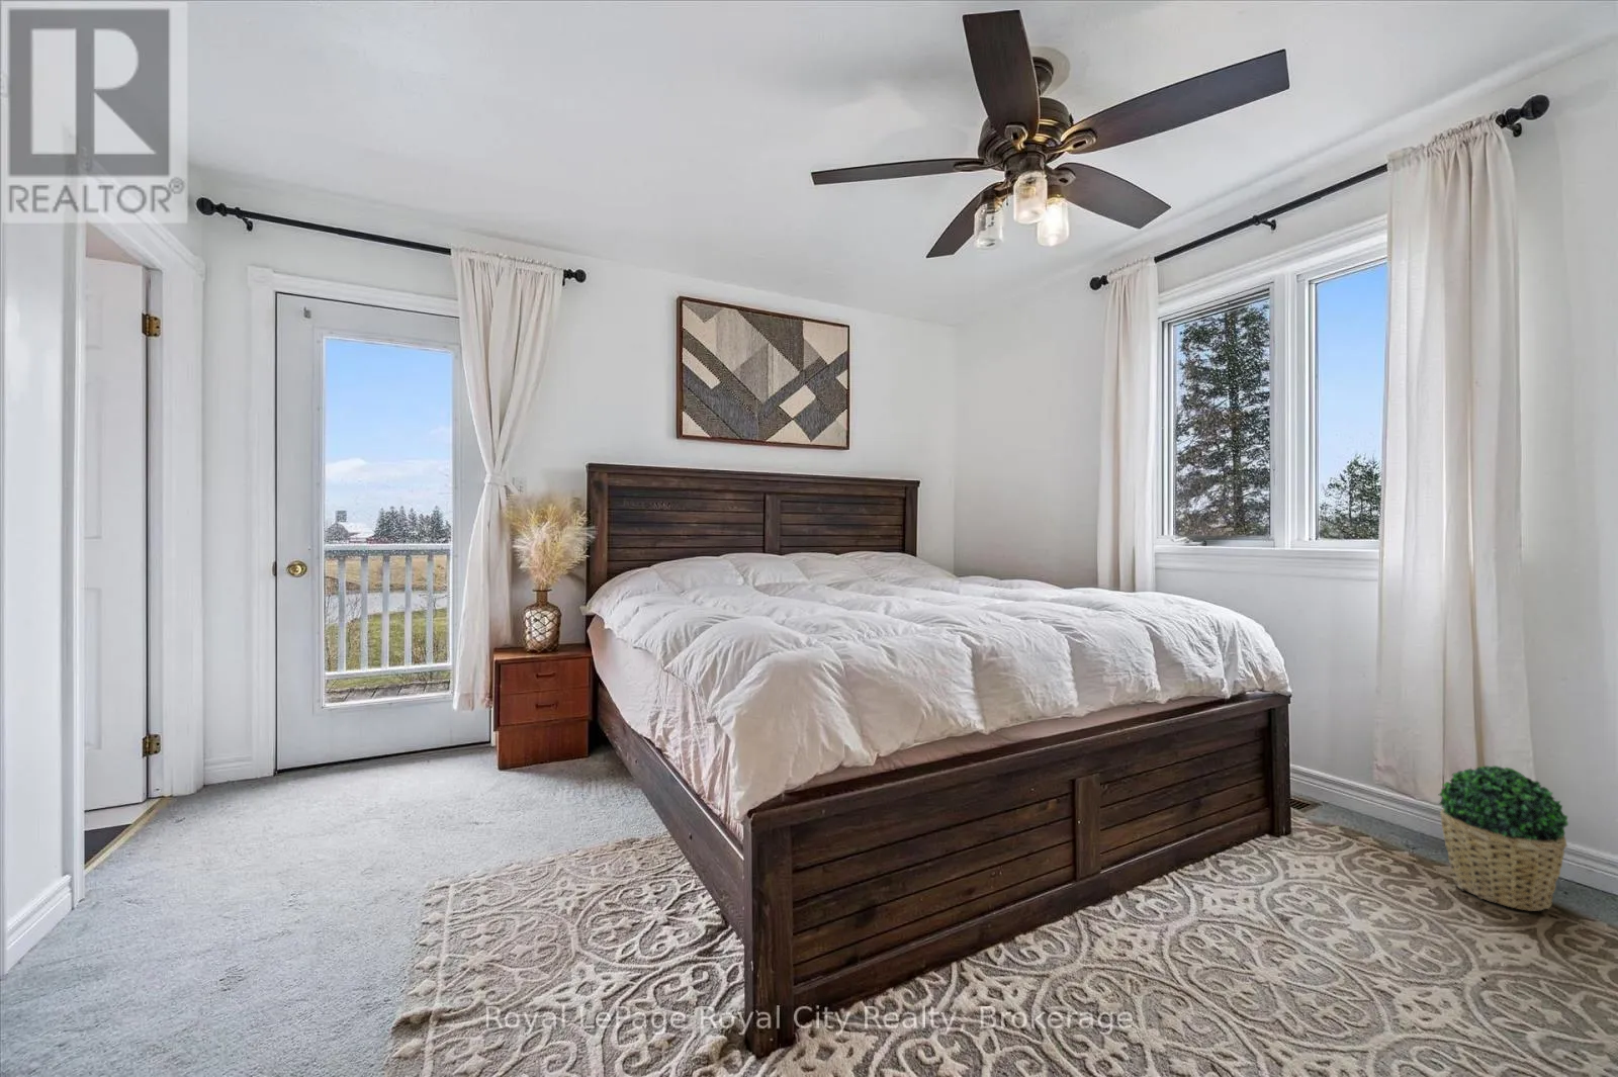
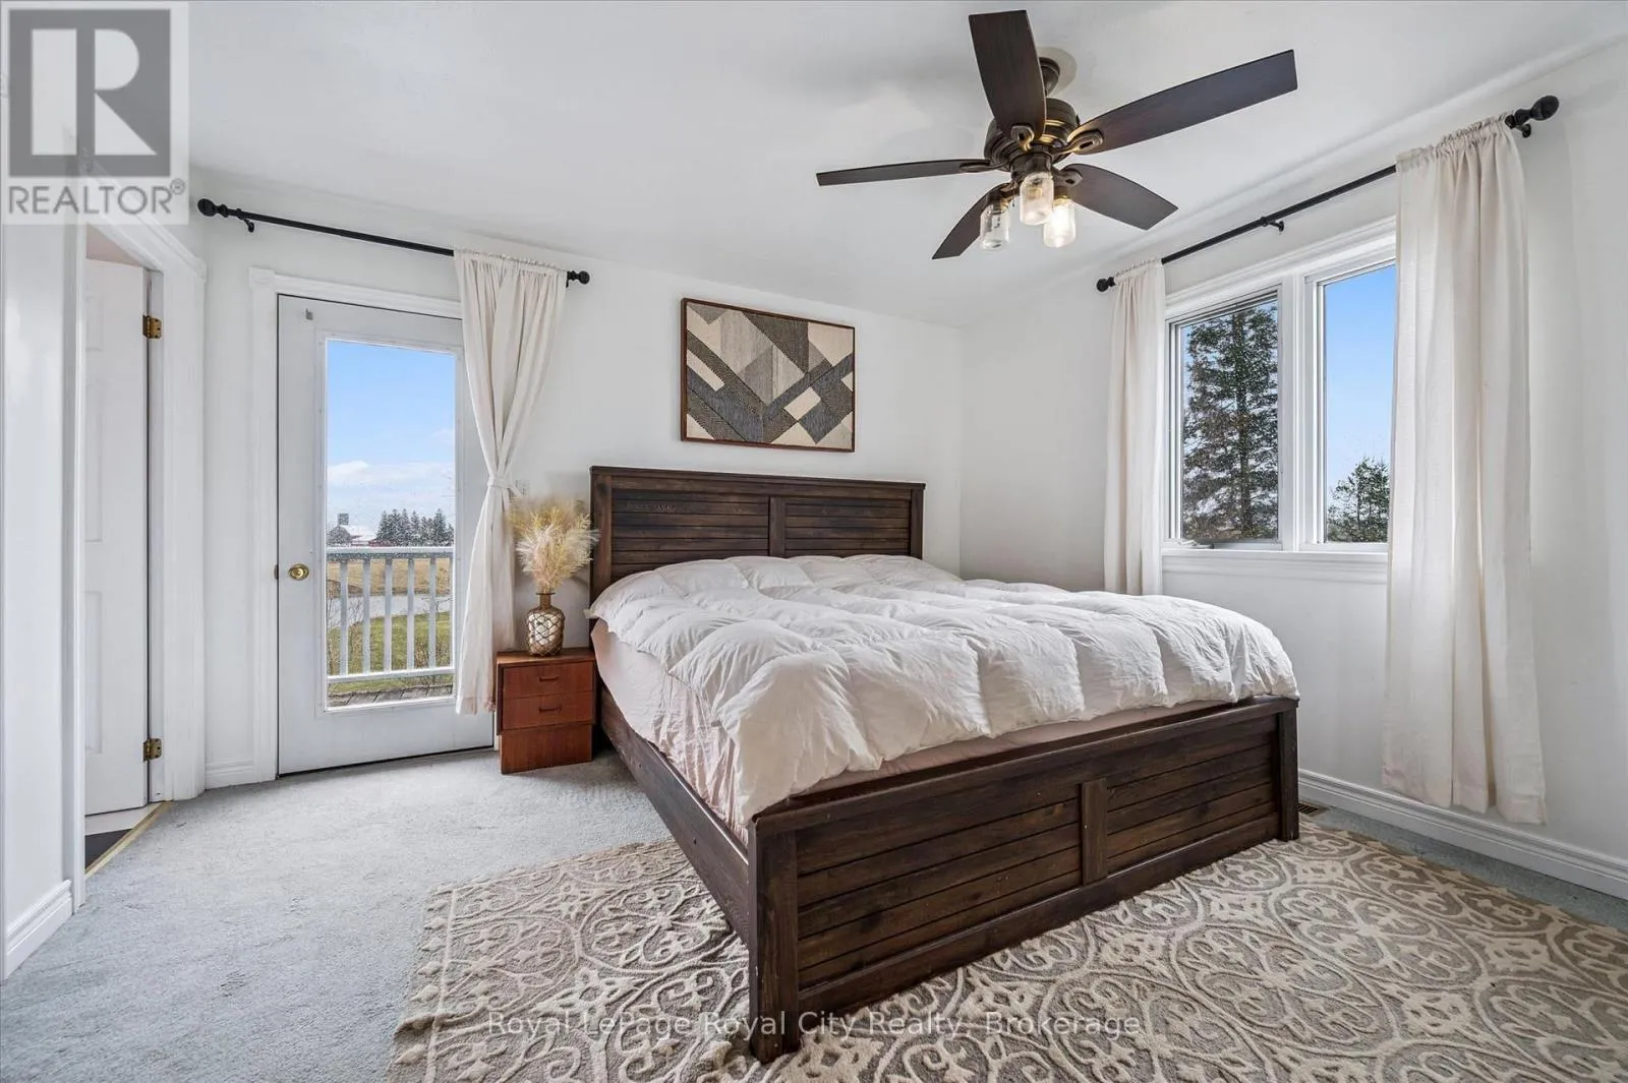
- potted plant (1500, 832)
